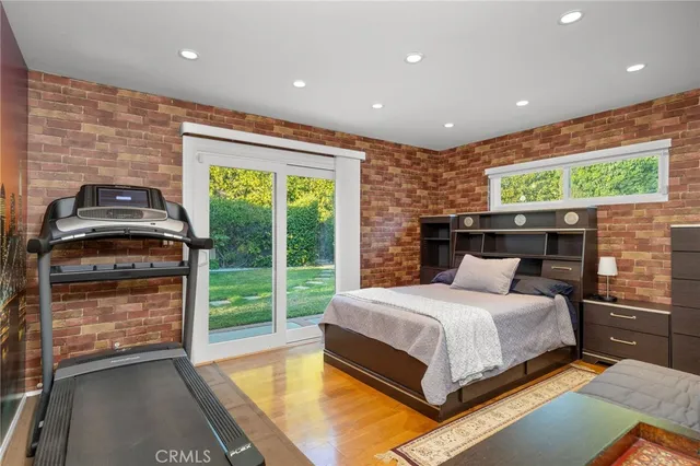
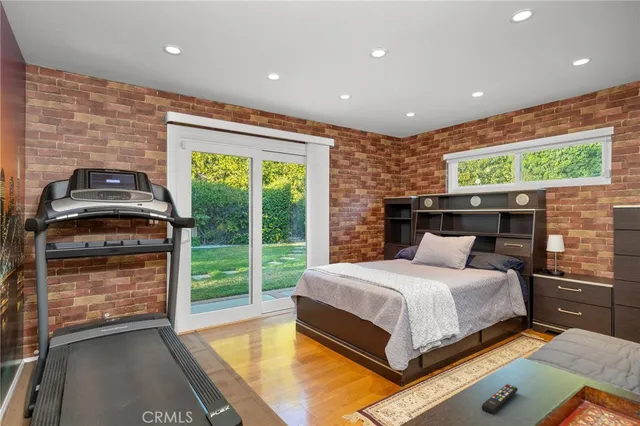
+ remote control (500, 397)
